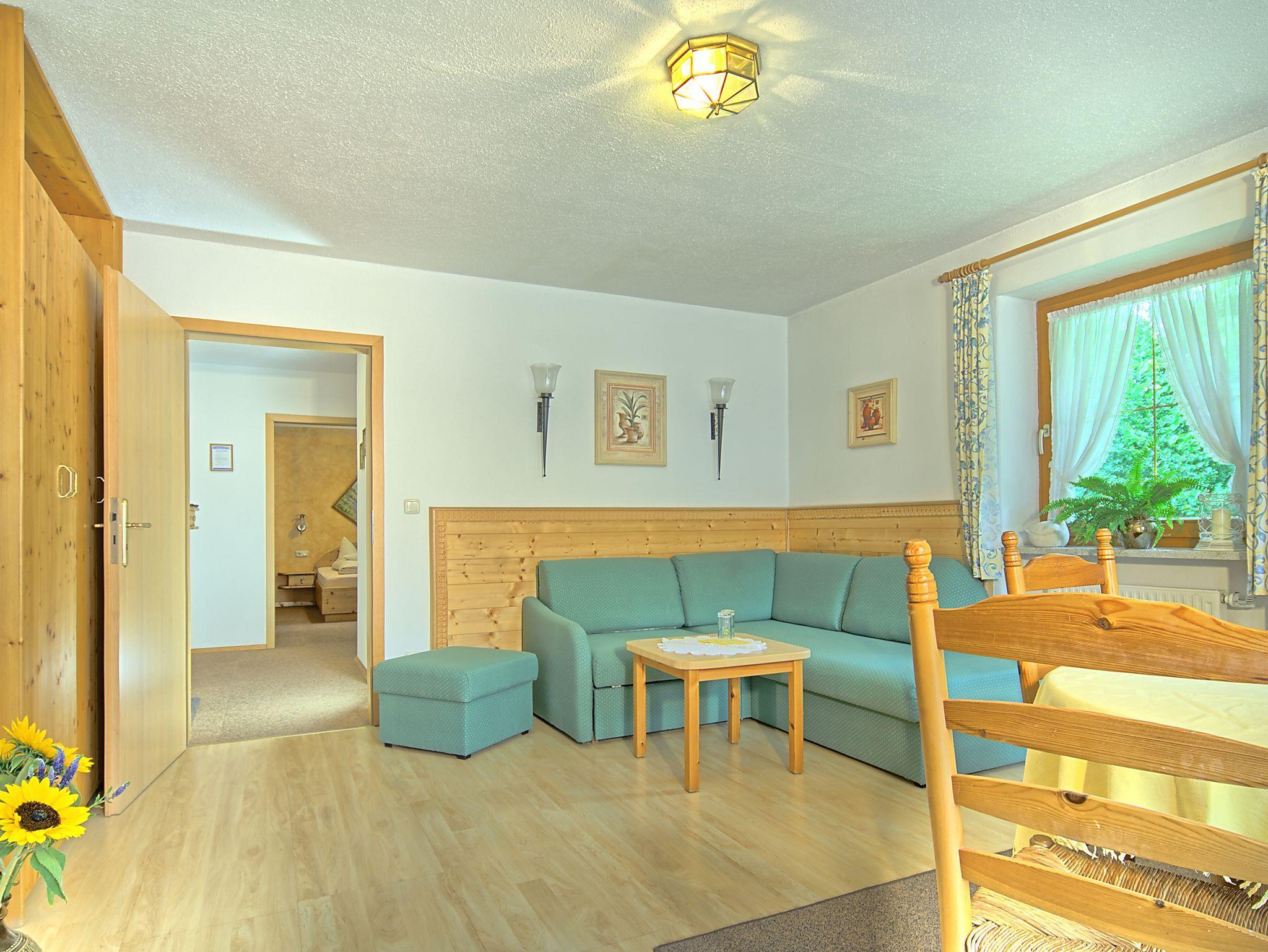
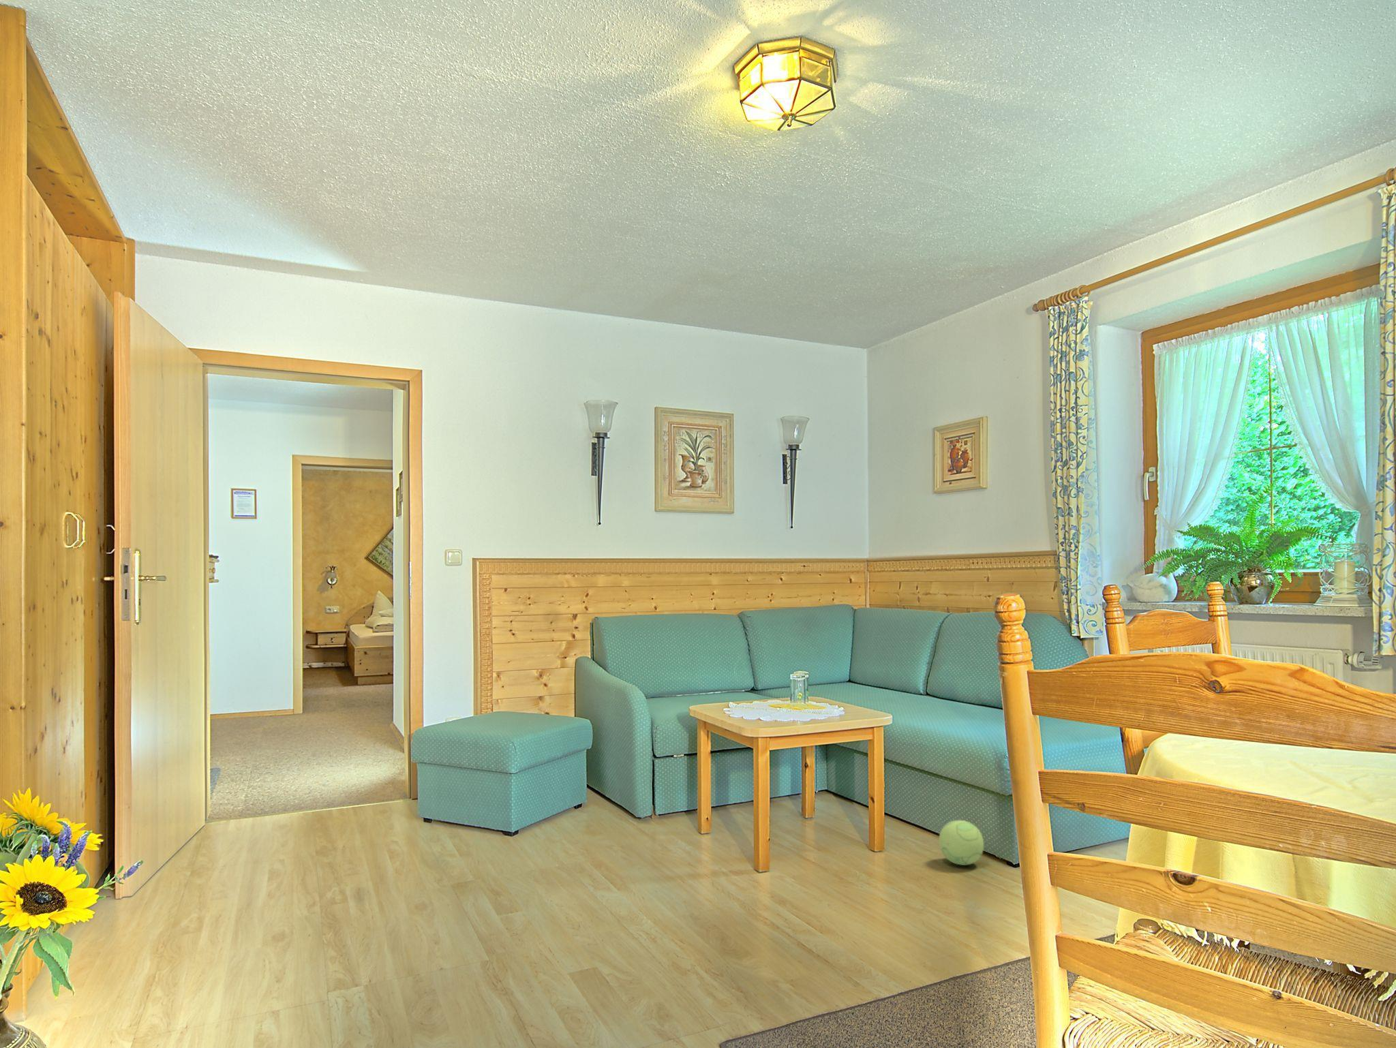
+ plush toy (961, 842)
